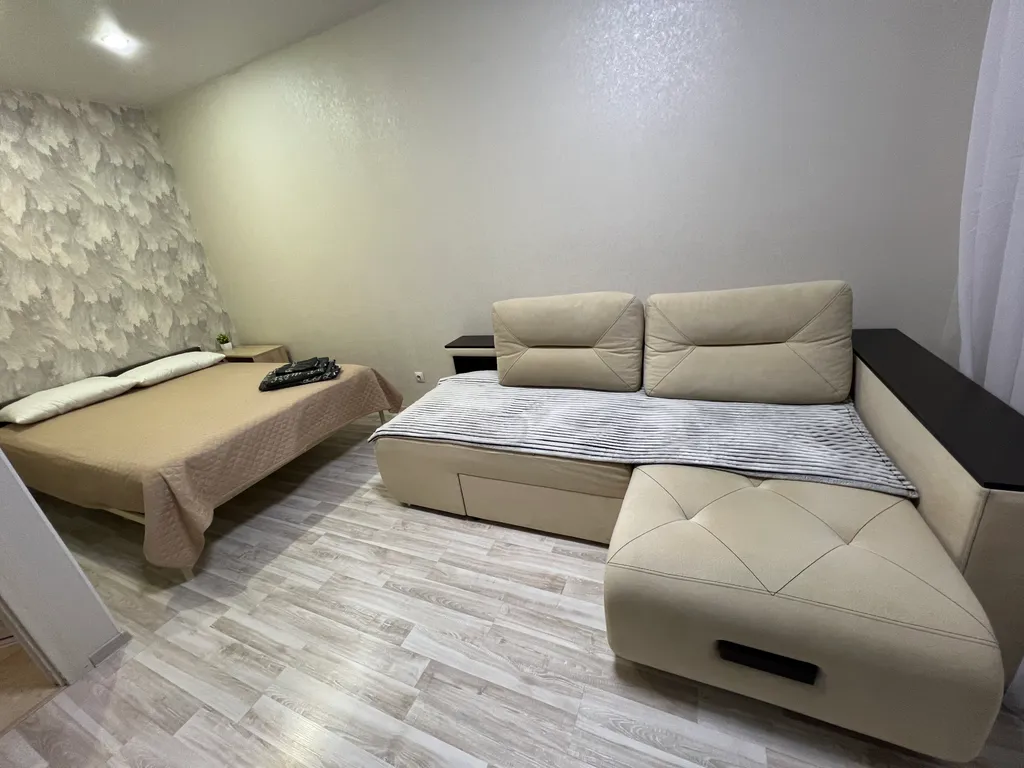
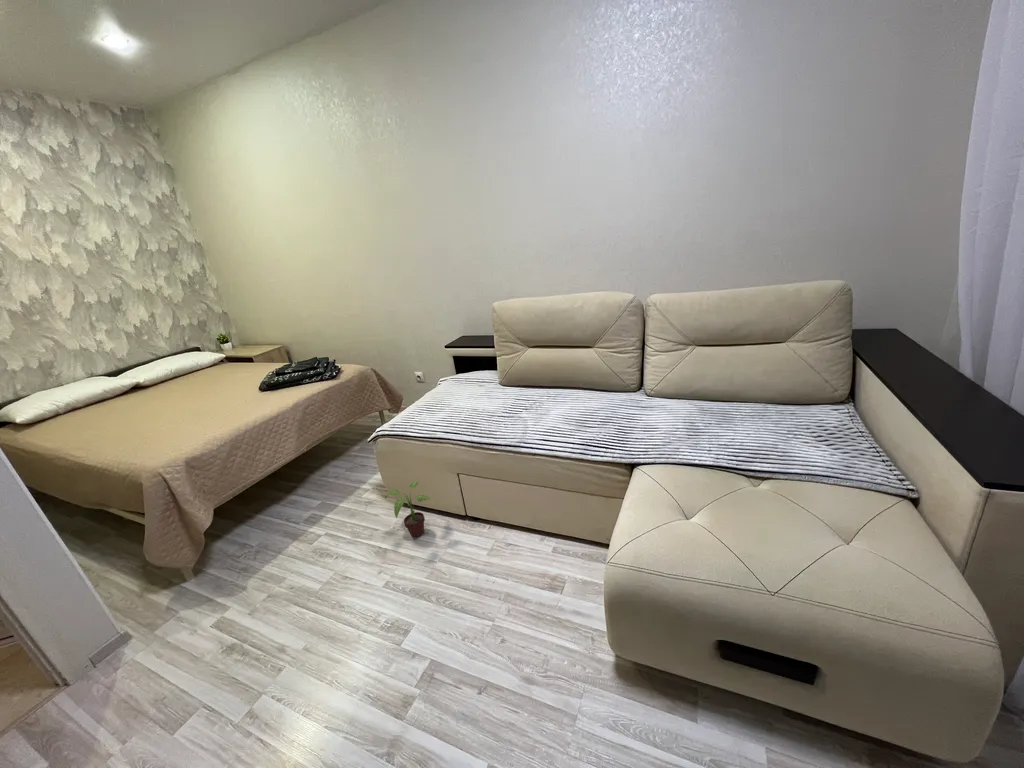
+ potted plant (412, 511)
